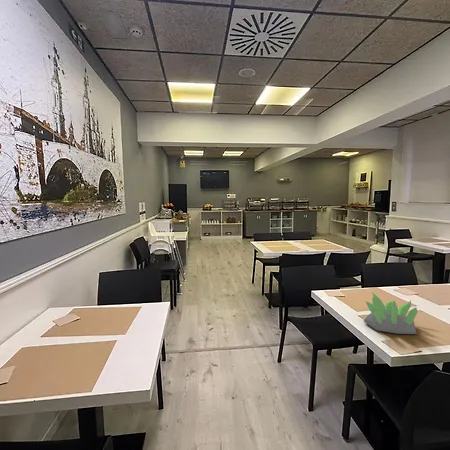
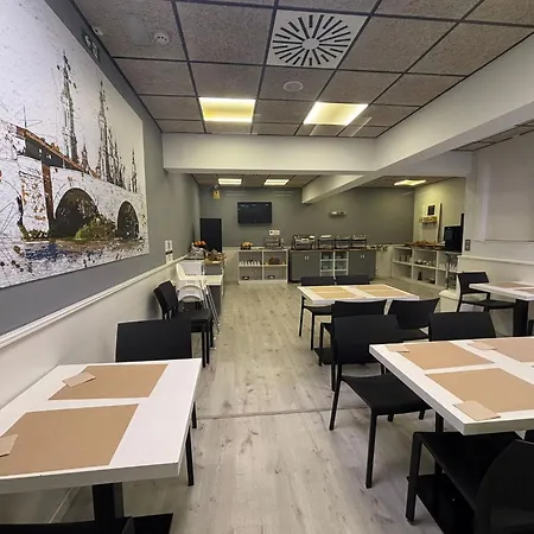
- succulent plant (389, 308)
